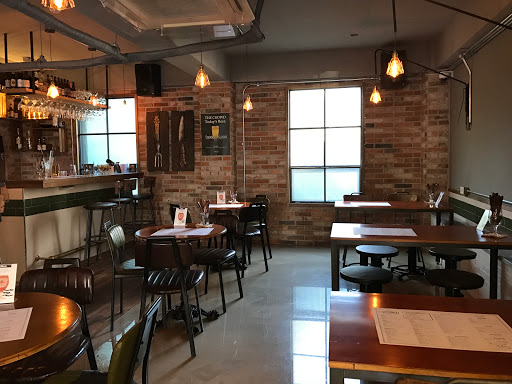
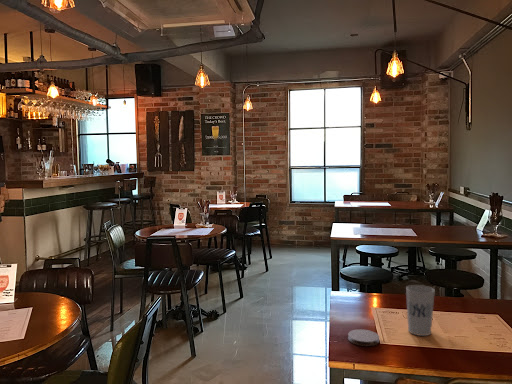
+ coaster (363, 337)
+ cup (419, 310)
